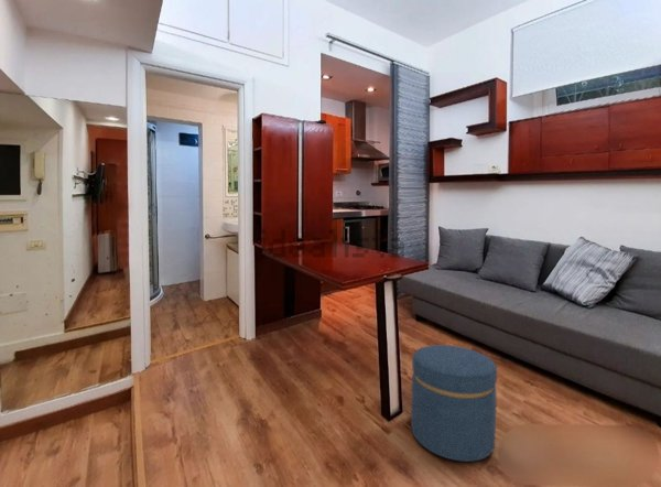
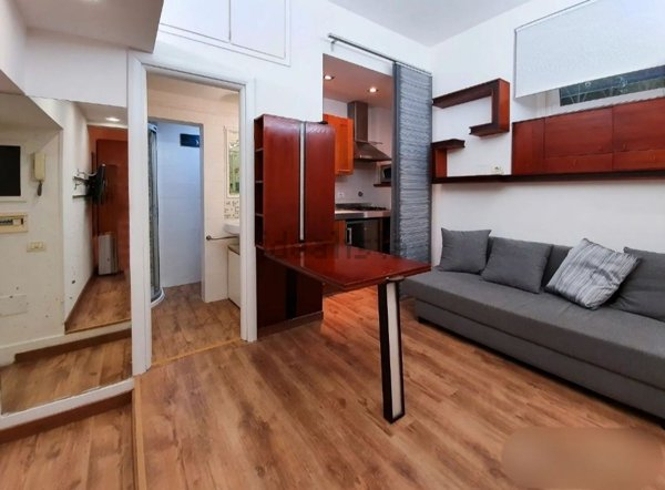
- ottoman (452, 396)
